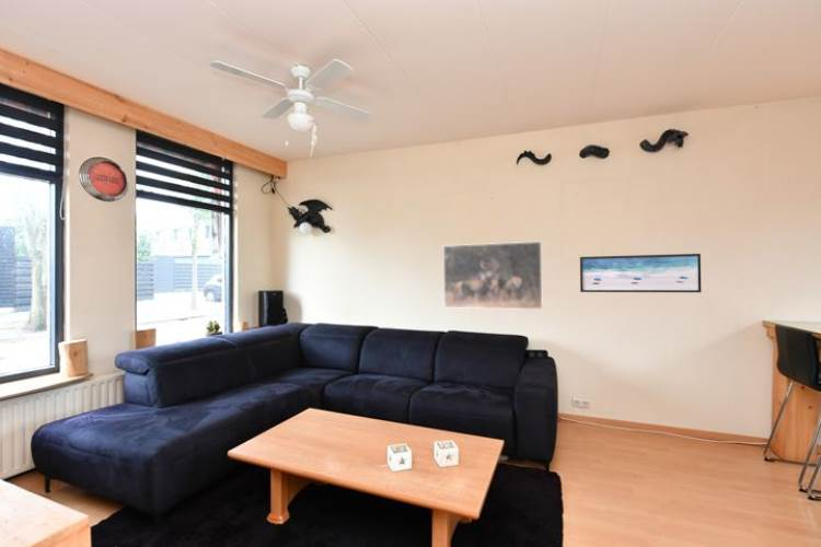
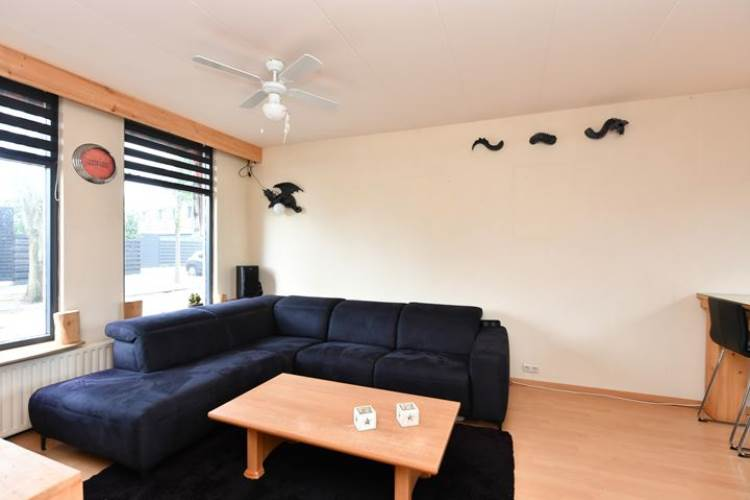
- wall art (637, 274)
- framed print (490, 276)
